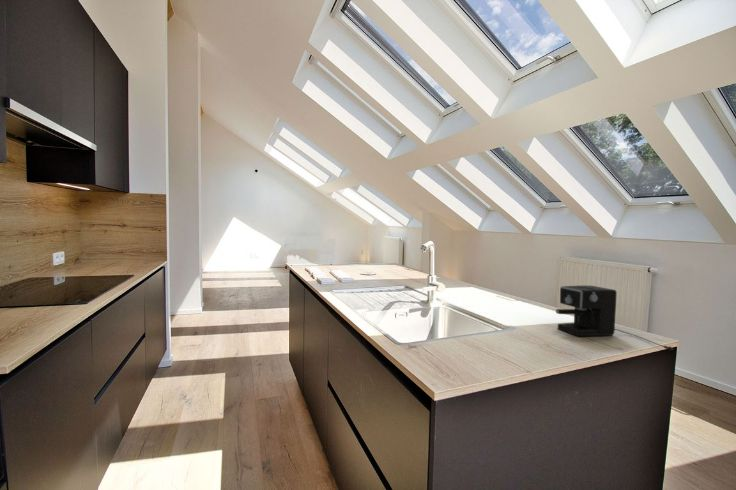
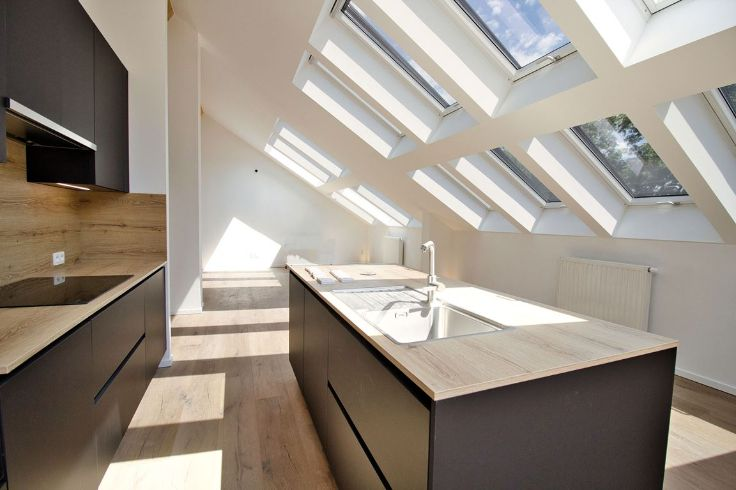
- coffee maker (608, 315)
